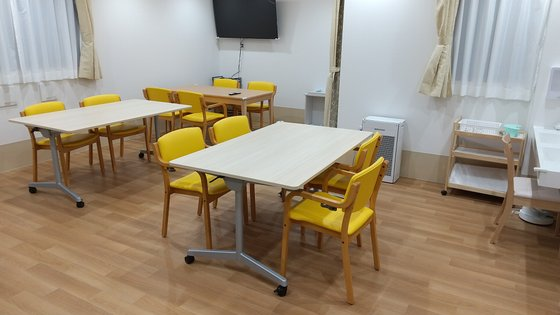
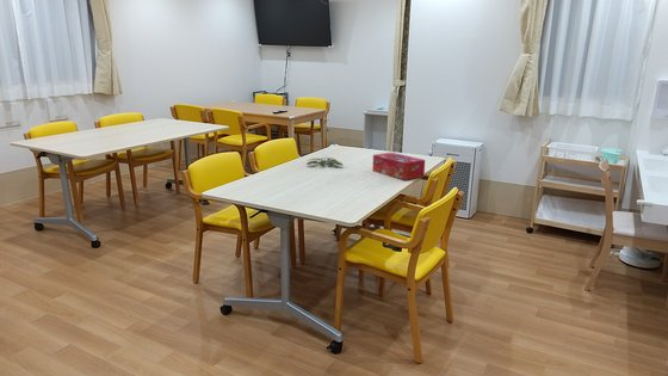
+ tissue box (397, 165)
+ plant (326, 131)
